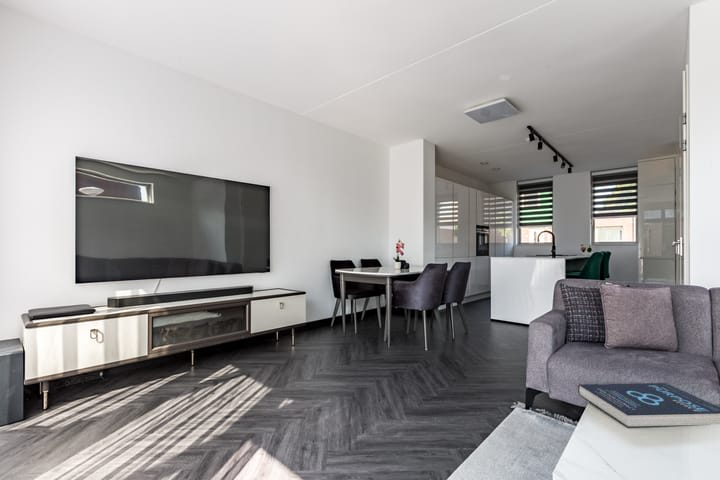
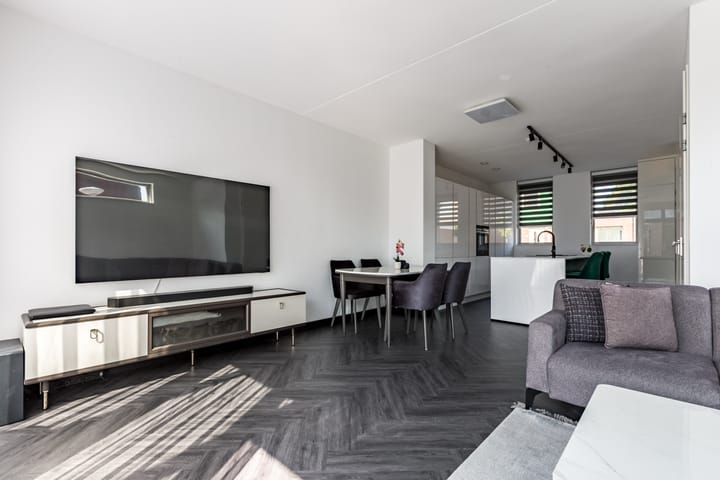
- book (647, 402)
